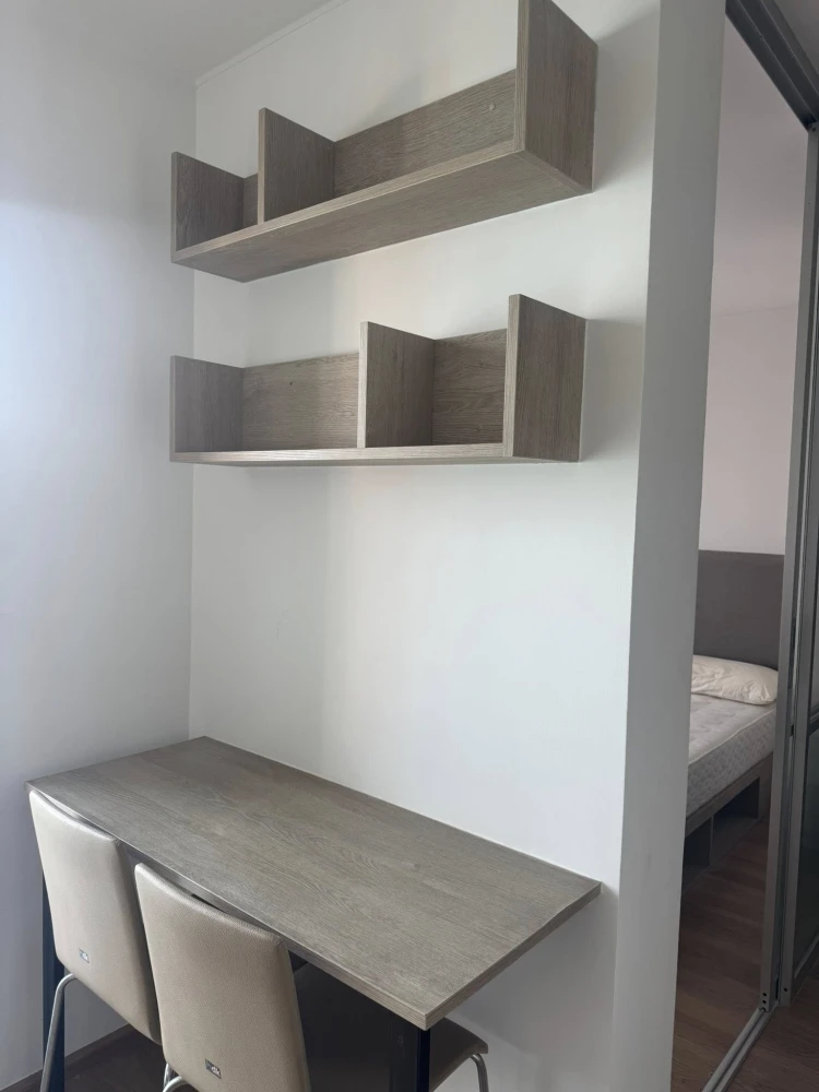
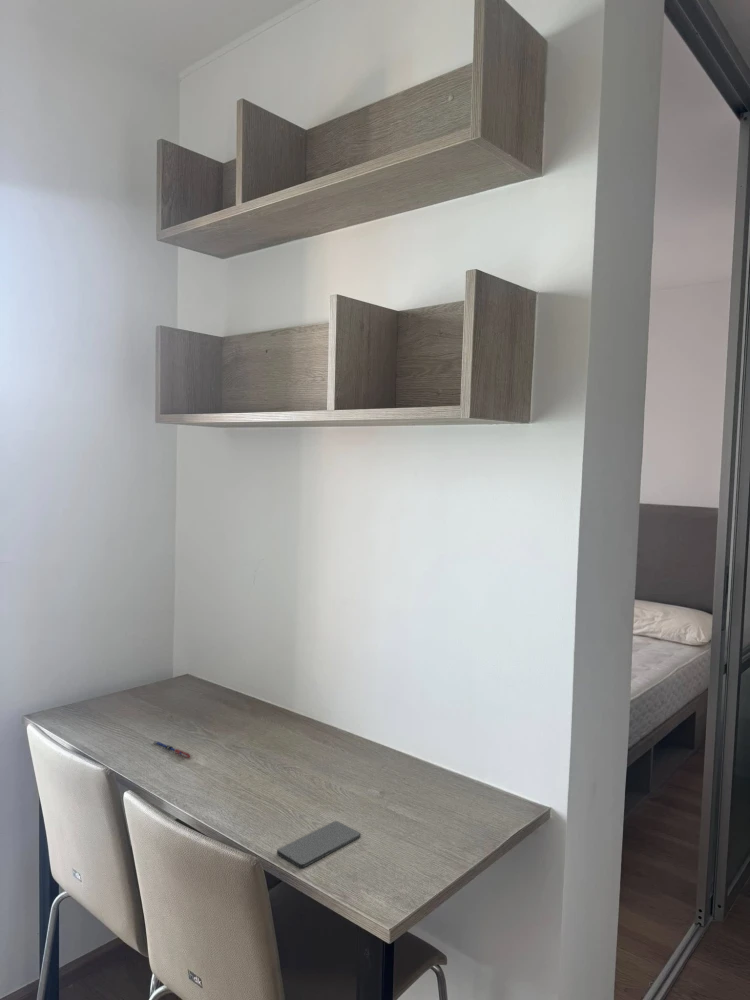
+ smartphone (319, 843)
+ pen (171, 748)
